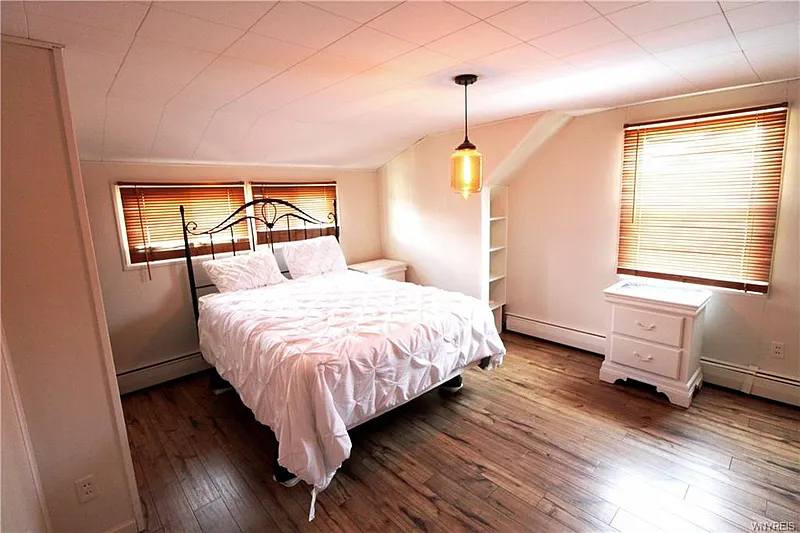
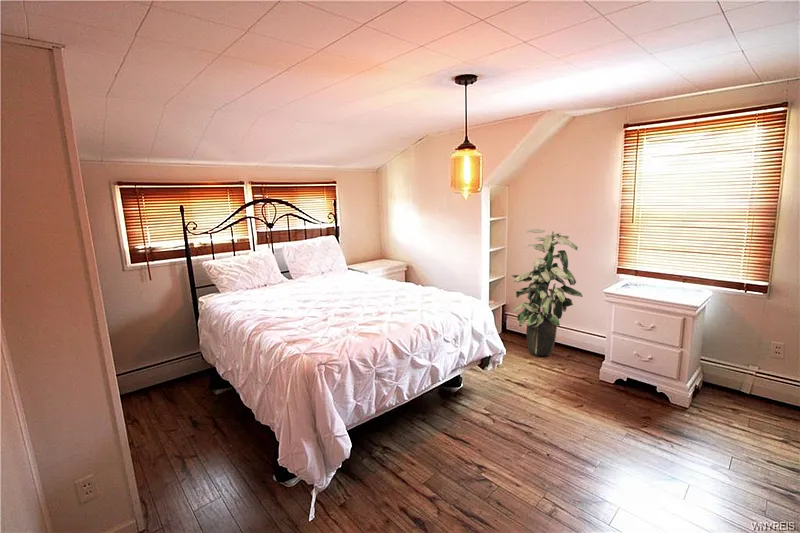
+ indoor plant (542, 291)
